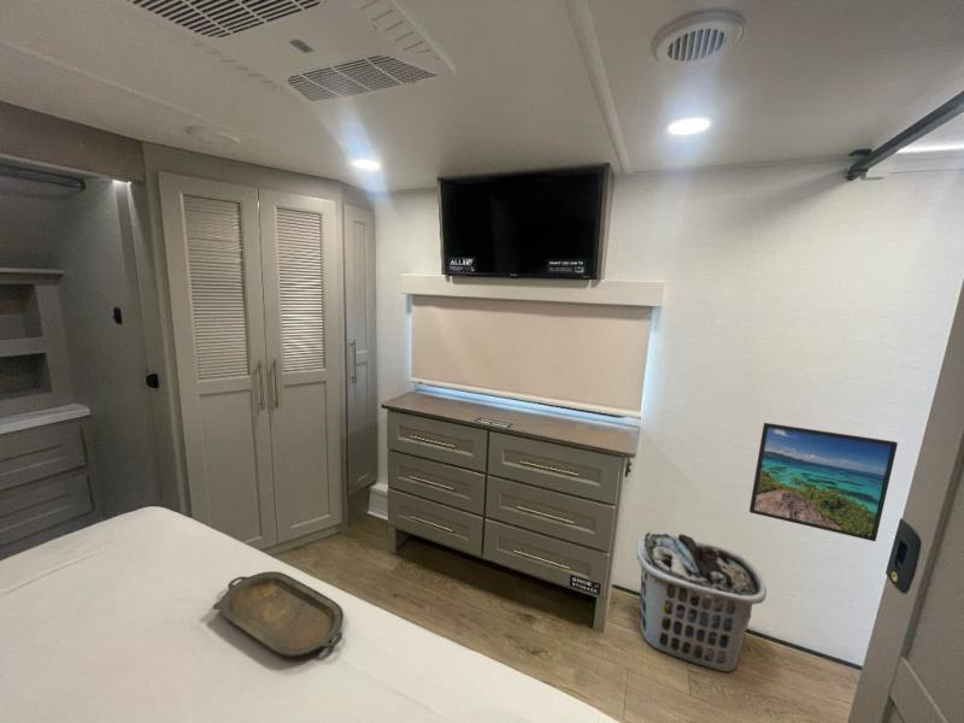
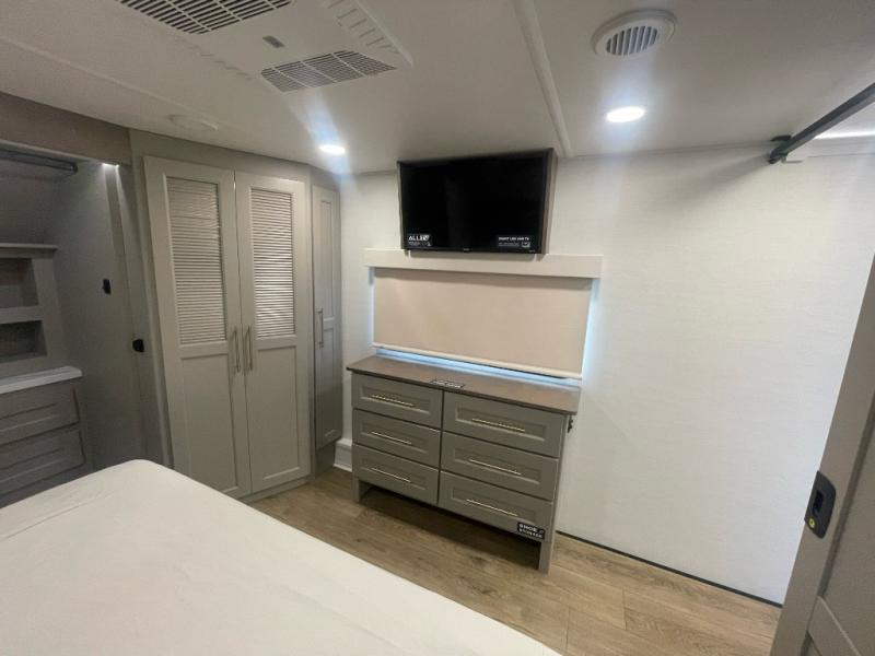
- serving tray (281, 611)
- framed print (817, 480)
- clothes hamper (692, 593)
